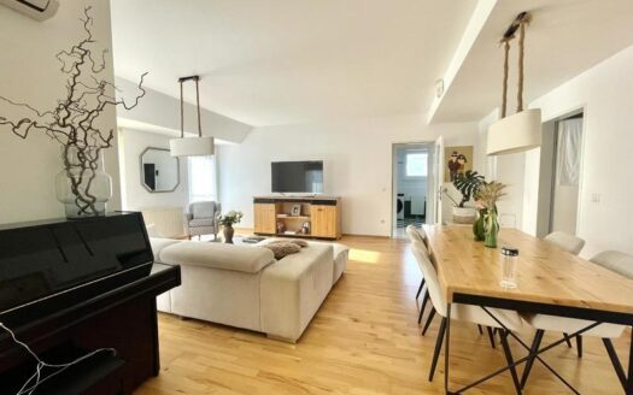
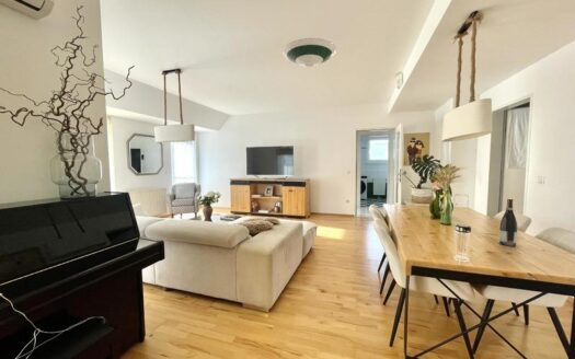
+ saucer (309, 58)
+ wine bottle (508, 221)
